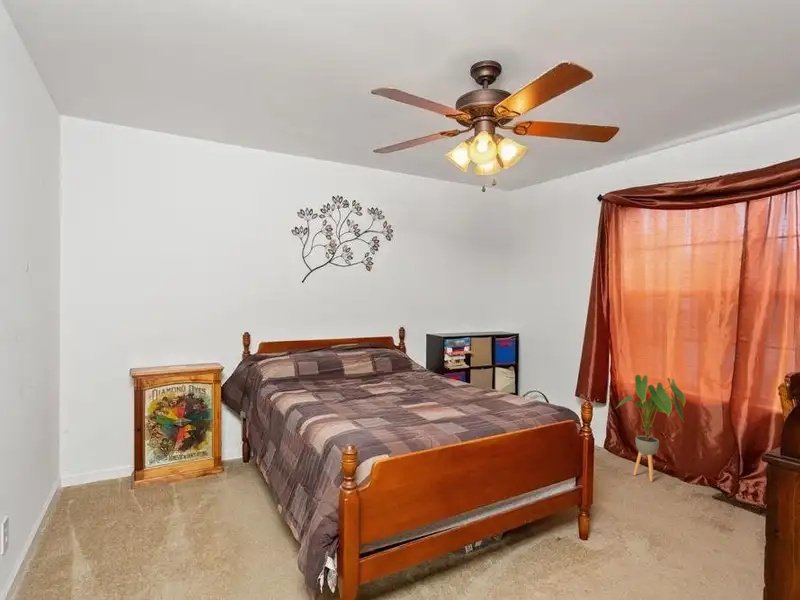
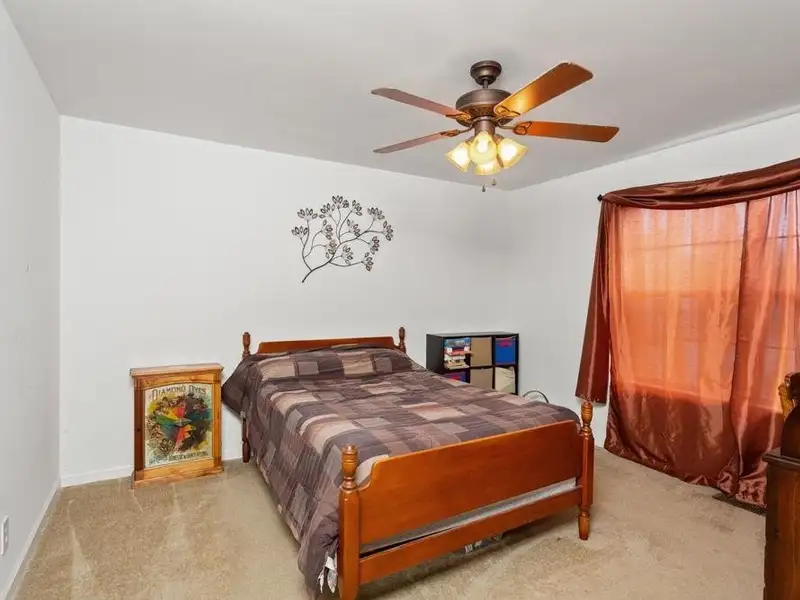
- house plant (652, 429)
